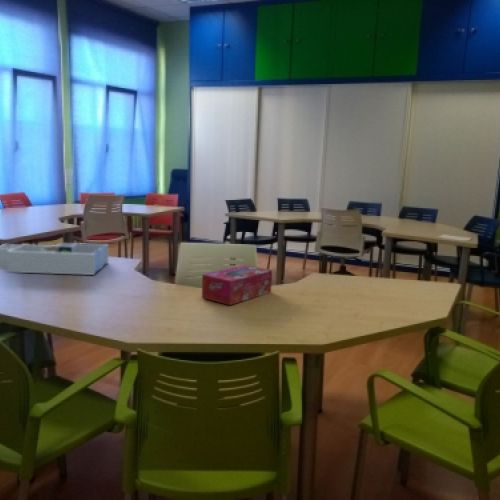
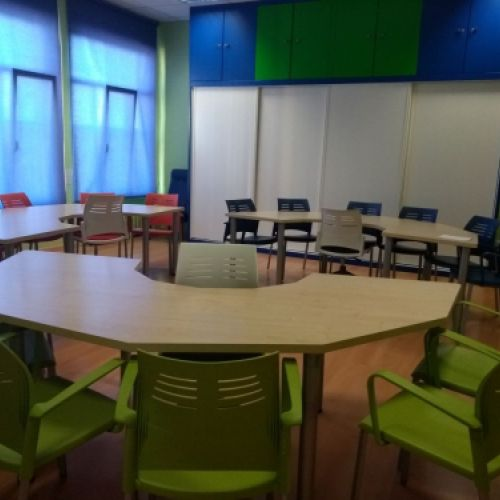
- tissue box (238, 283)
- desk organizer (51, 257)
